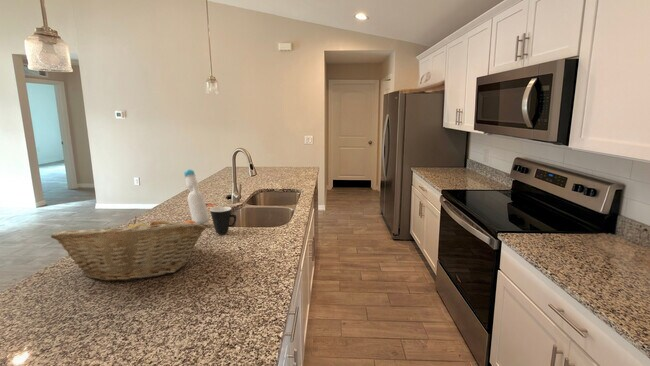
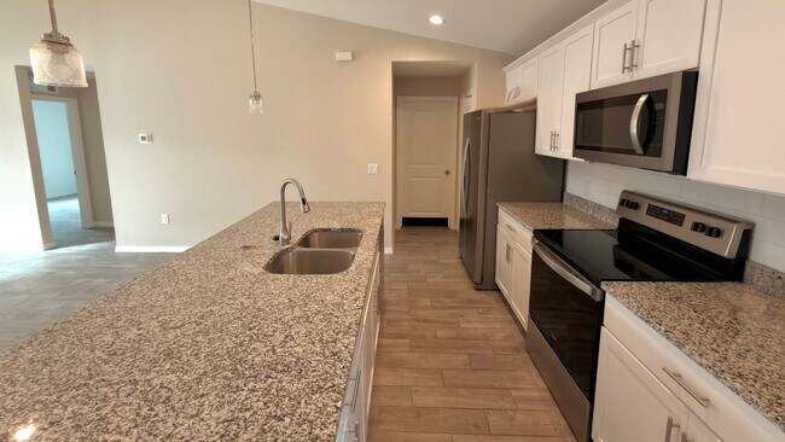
- bottle (195, 197)
- mug (223, 221)
- fruit basket (134, 241)
